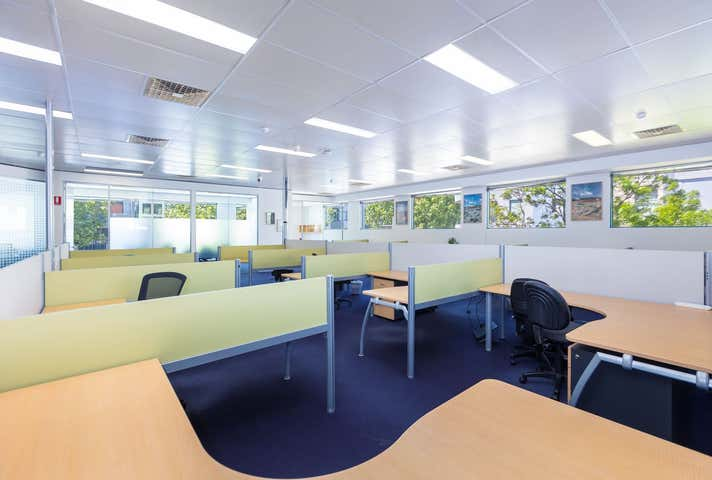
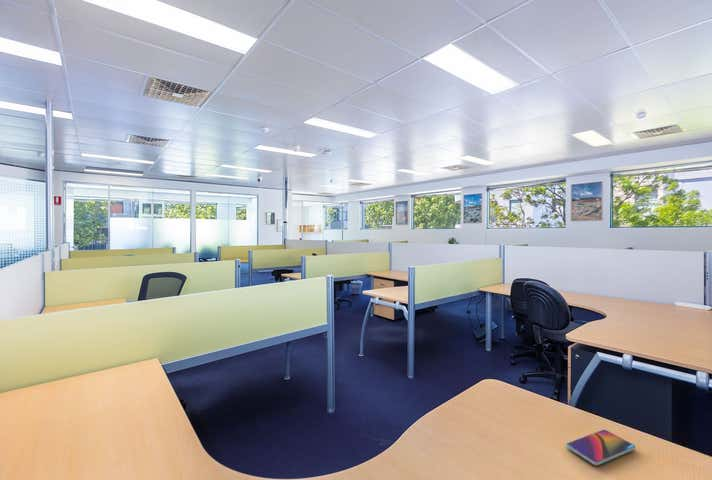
+ smartphone (600, 445)
